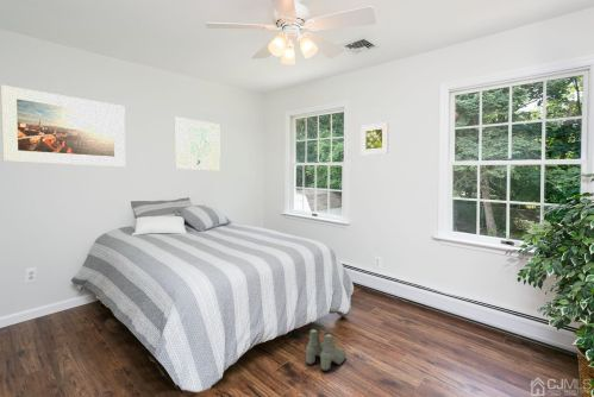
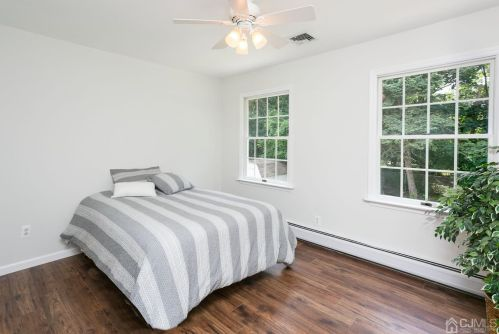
- wall art (198, 145)
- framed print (374, 139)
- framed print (69, 130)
- boots (325, 345)
